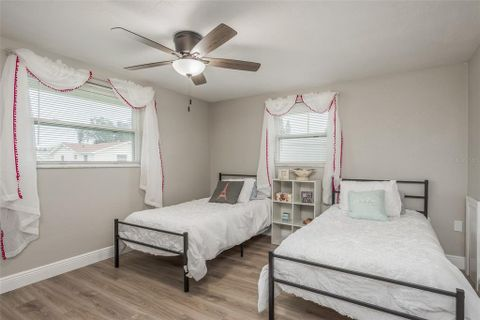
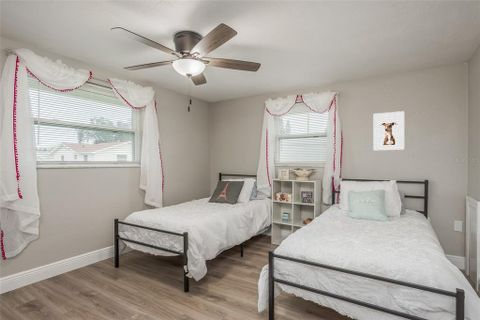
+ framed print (388, 131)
